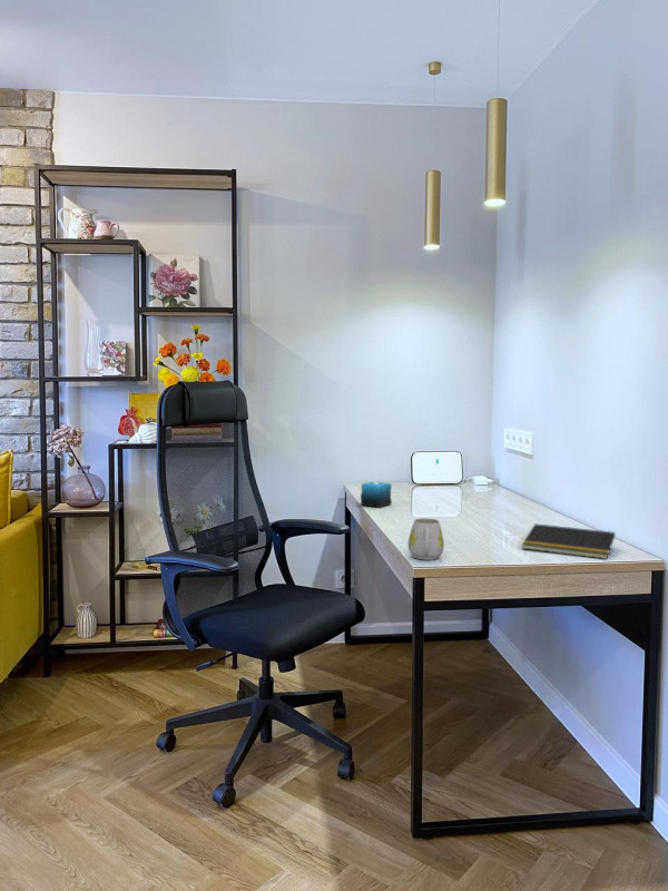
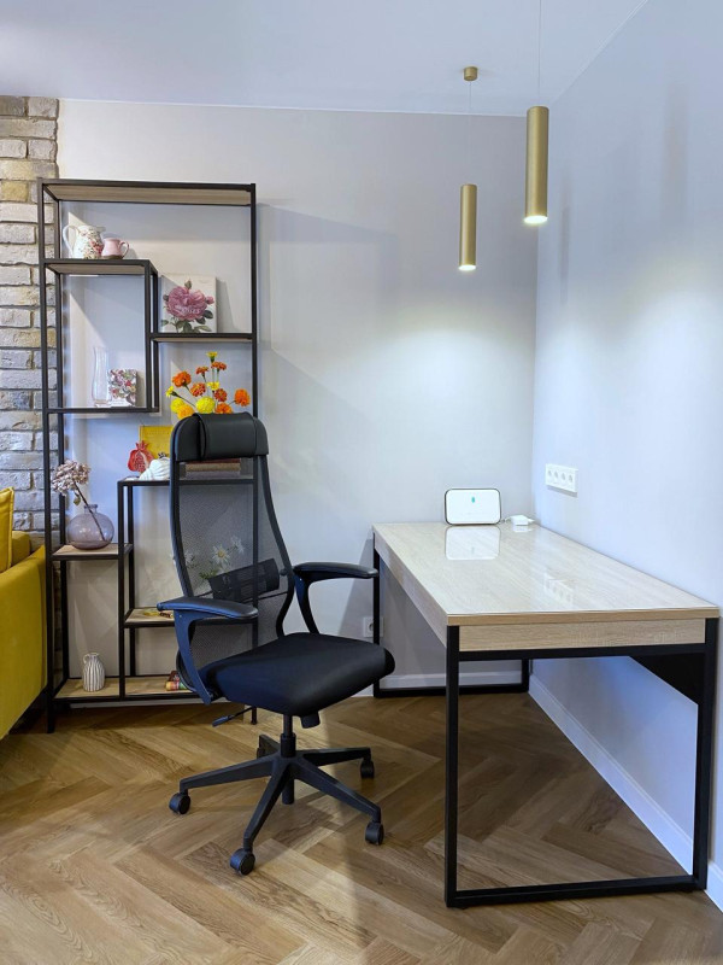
- mug (425, 539)
- candle (375, 489)
- notepad (568, 540)
